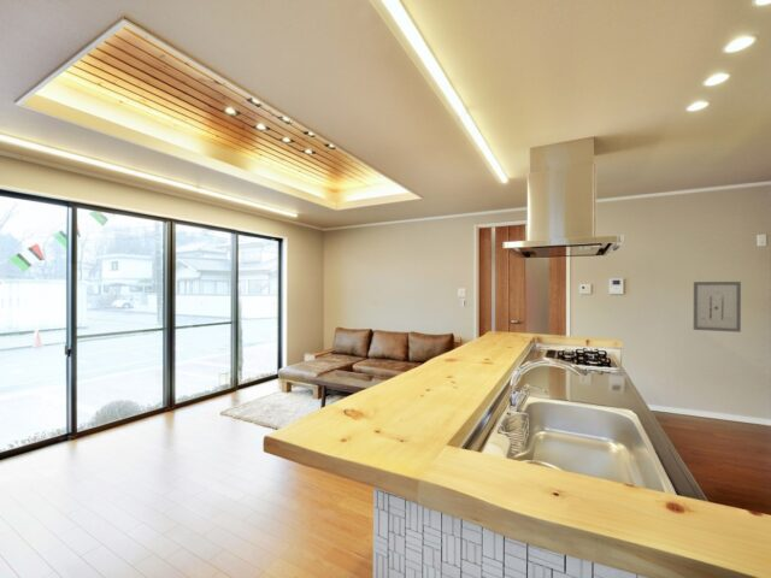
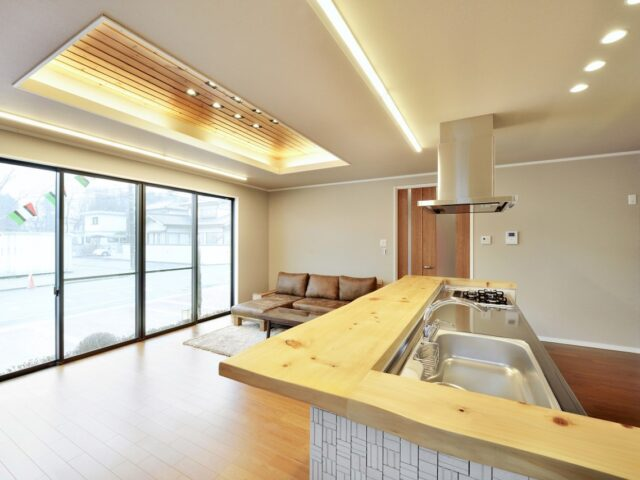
- wall art (716, 306)
